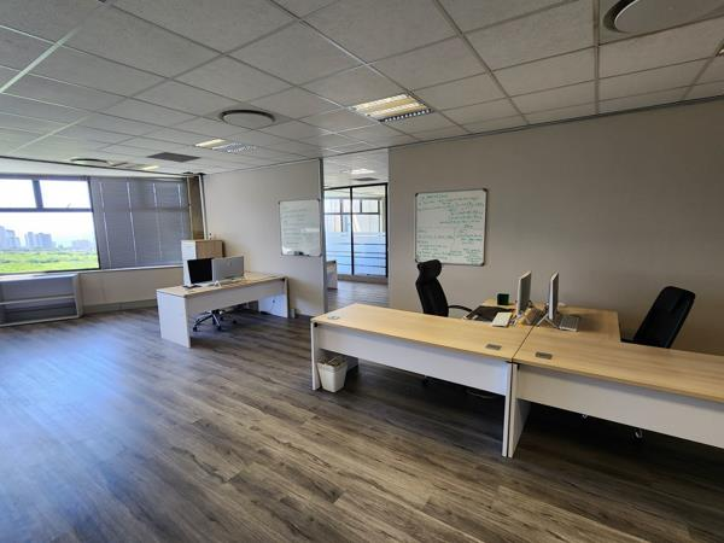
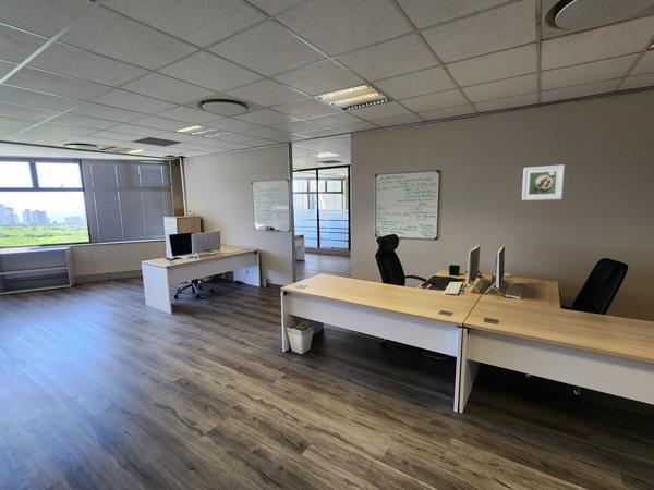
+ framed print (542, 183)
